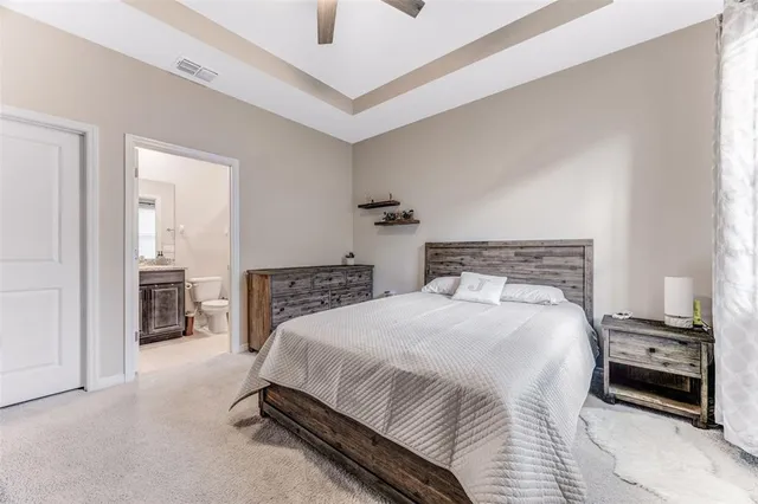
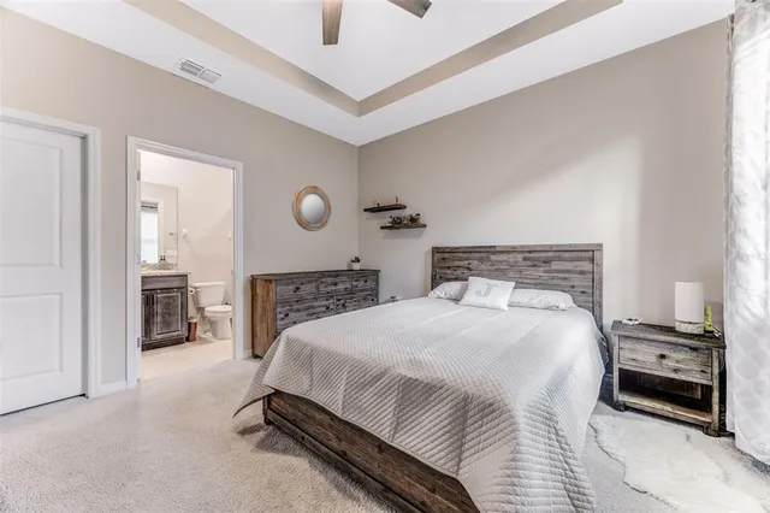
+ home mirror (312, 208)
